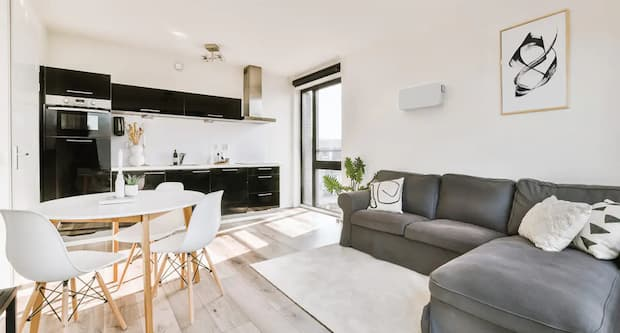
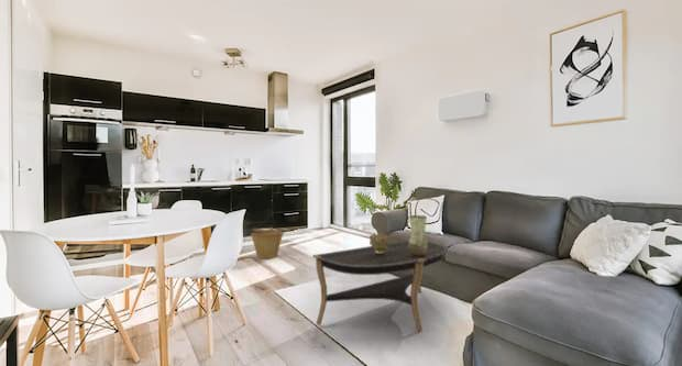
+ basket (267, 244)
+ decorative bowl (380, 244)
+ coffee table (394, 285)
+ vase (418, 235)
